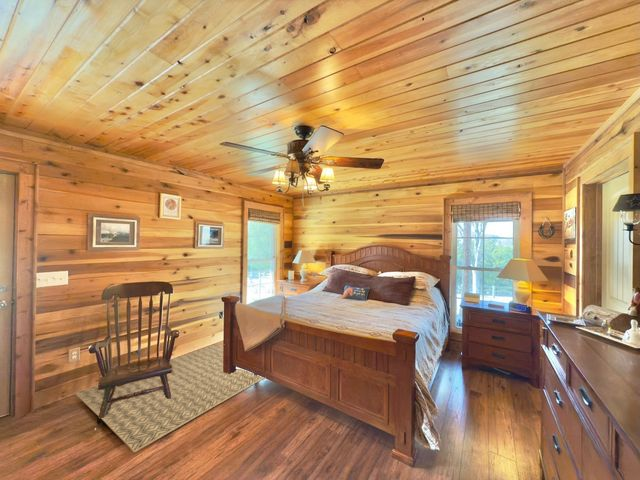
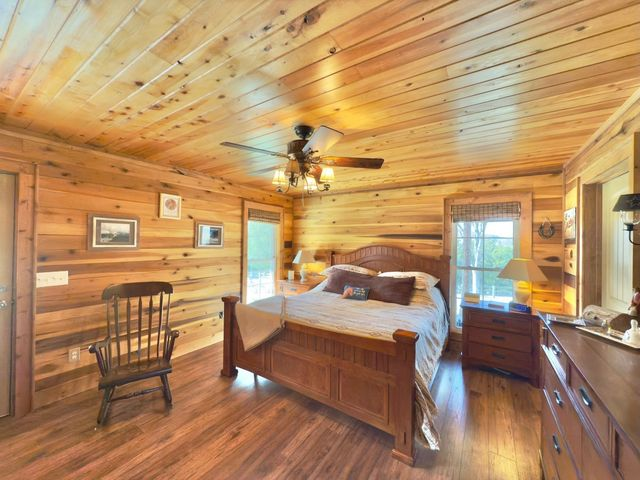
- rug (203, 372)
